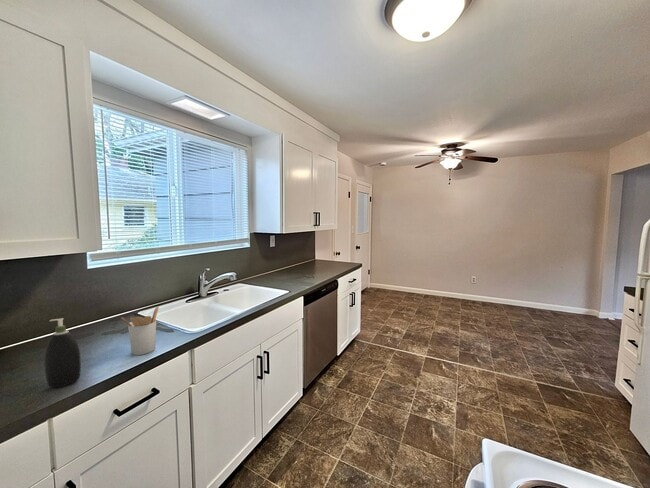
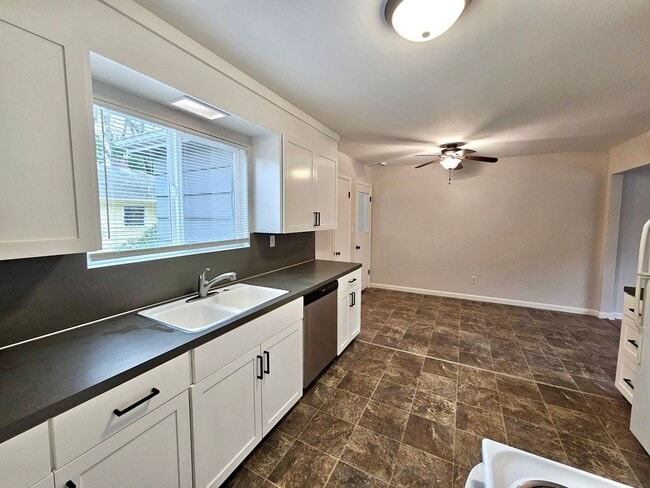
- utensil holder (142, 331)
- soap dispenser (62, 351)
